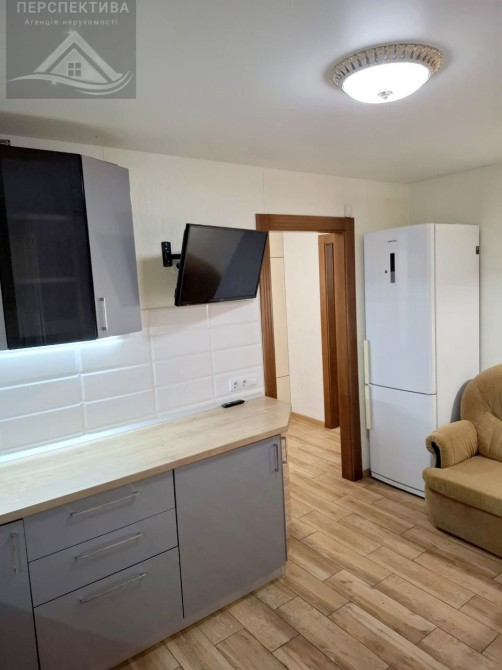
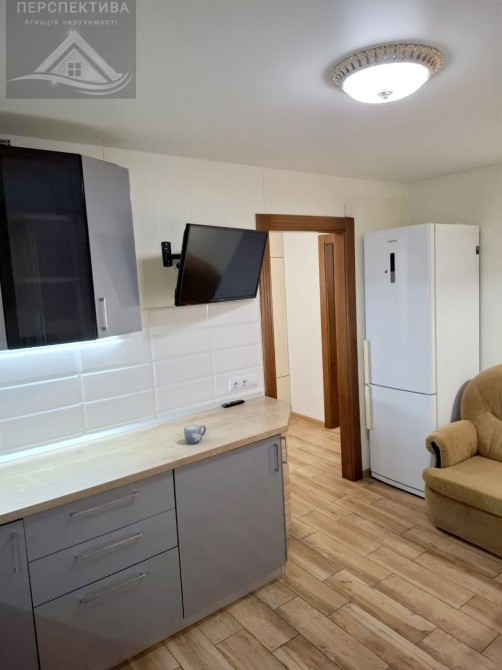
+ mug (195, 433)
